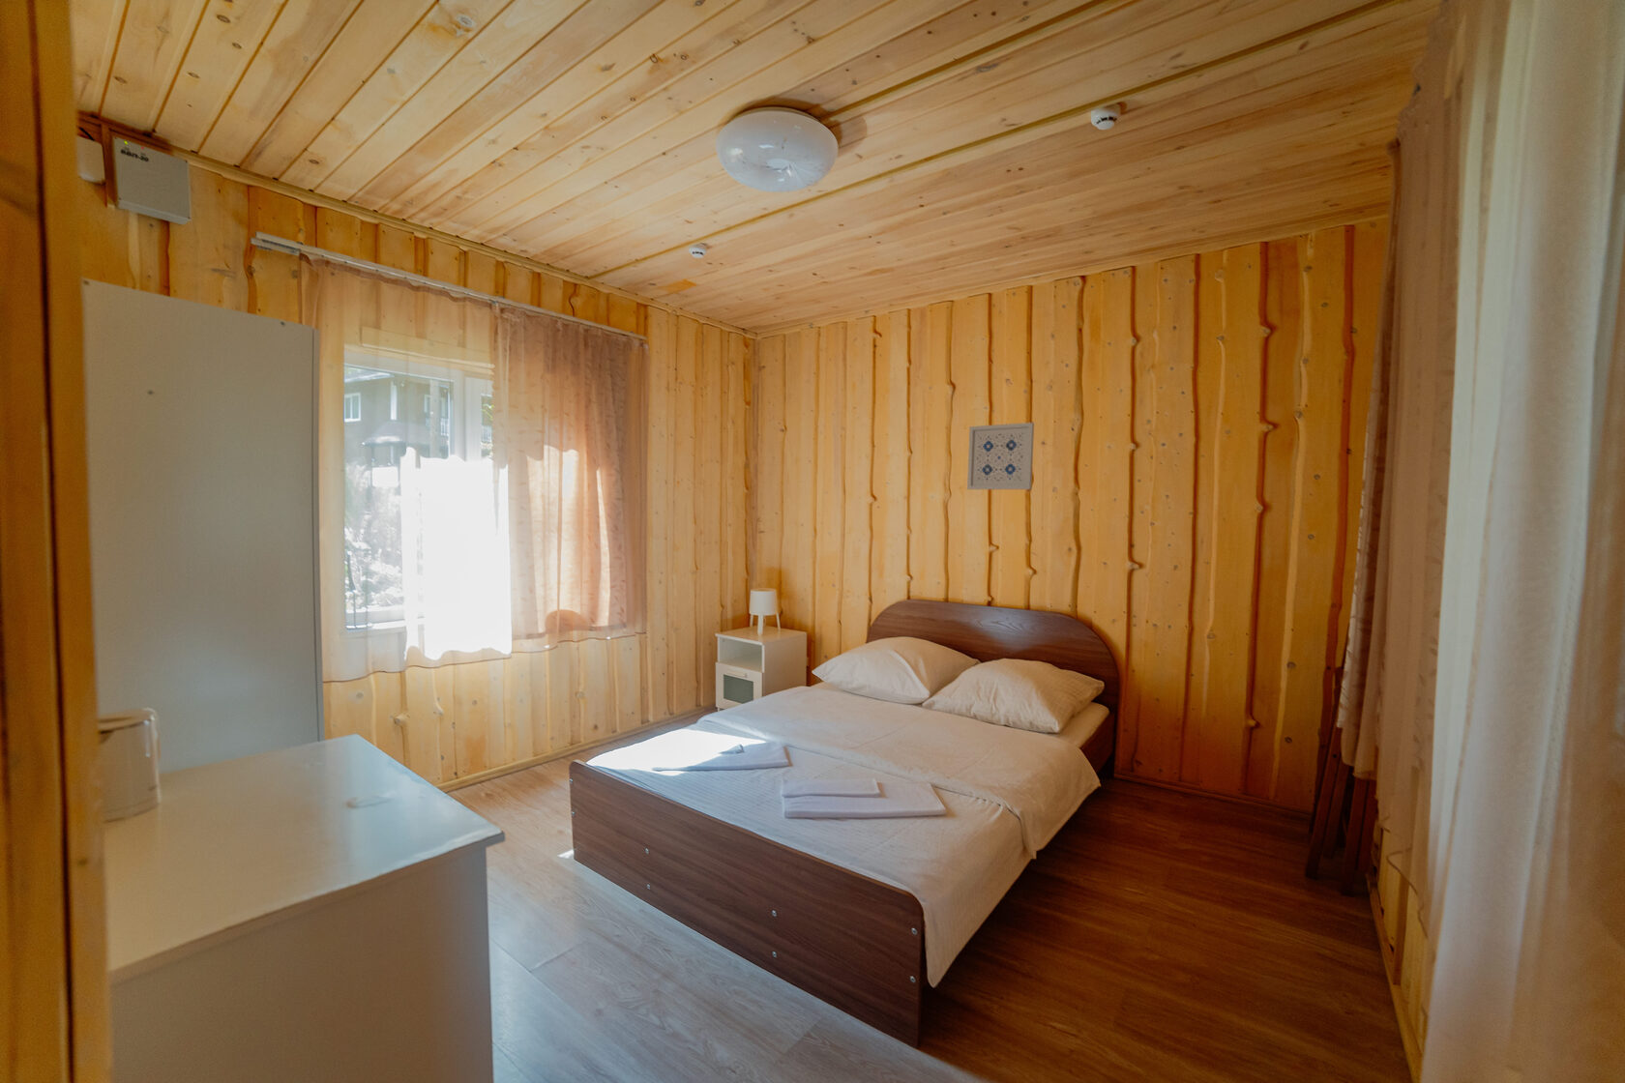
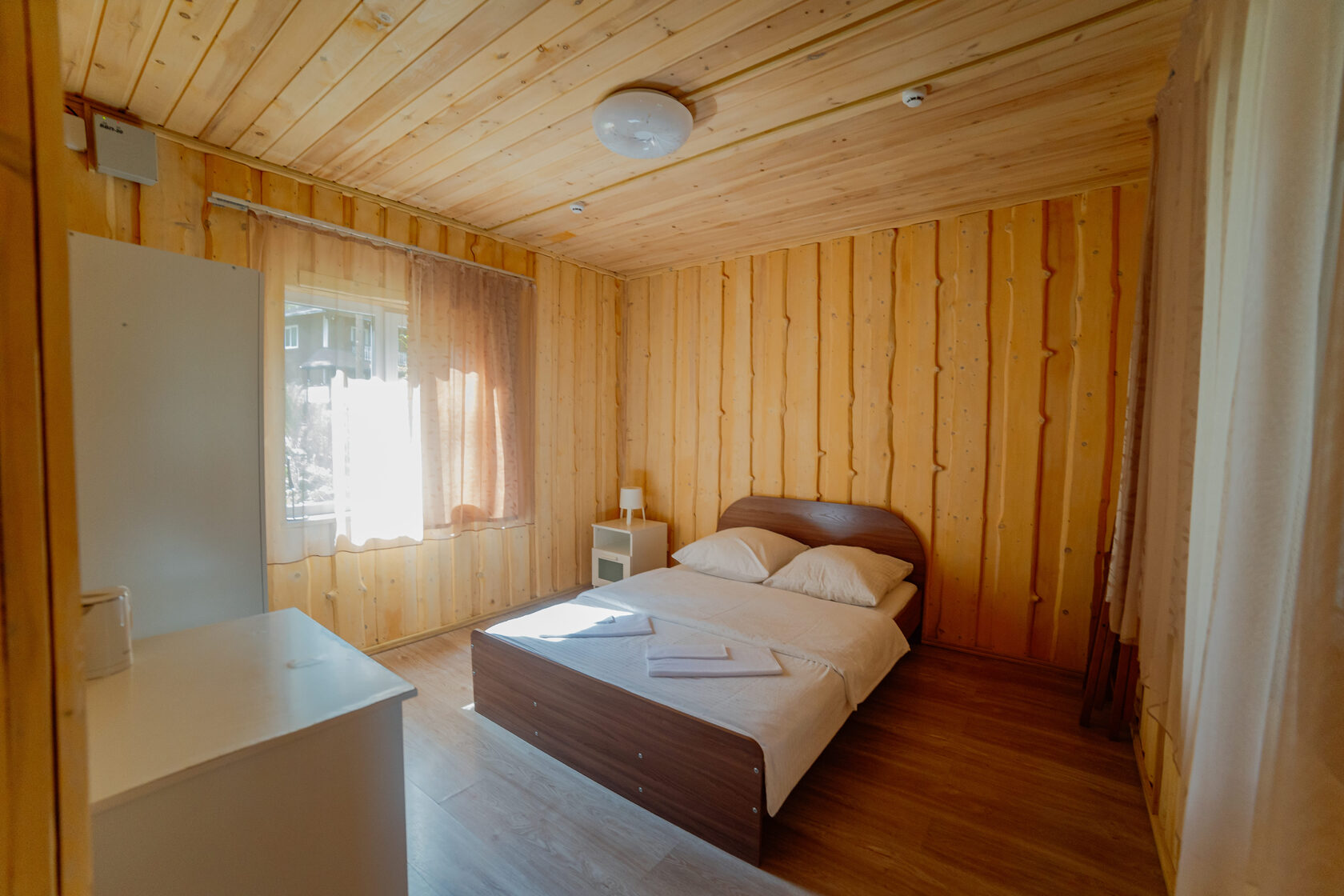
- wall art (999, 457)
